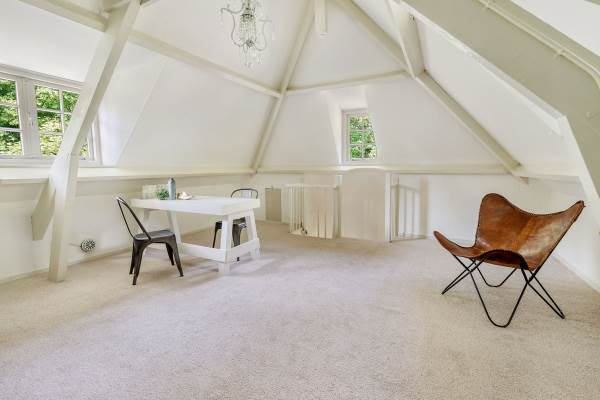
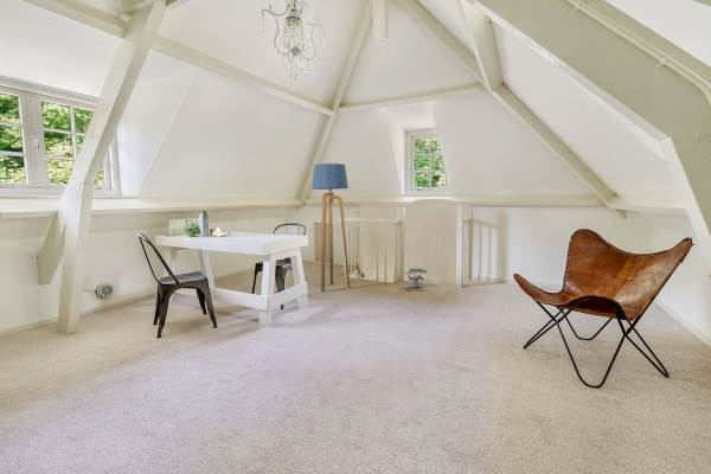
+ potted plant (415, 277)
+ floor lamp (331, 228)
